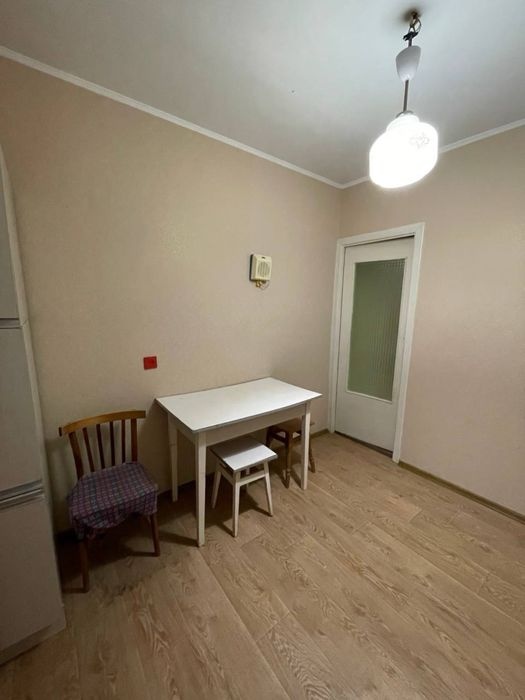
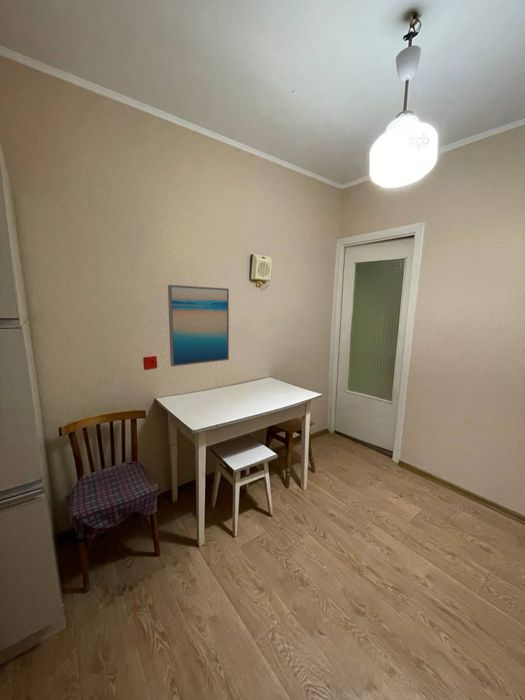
+ wall art (200, 325)
